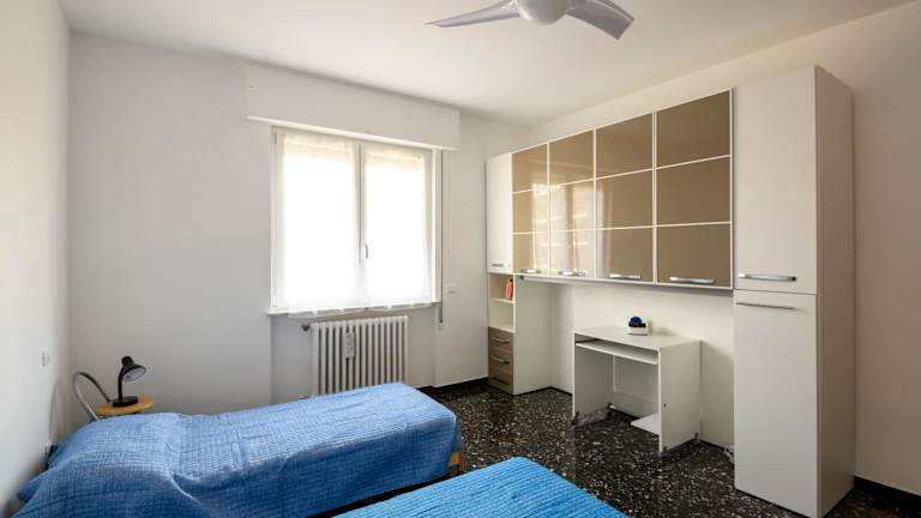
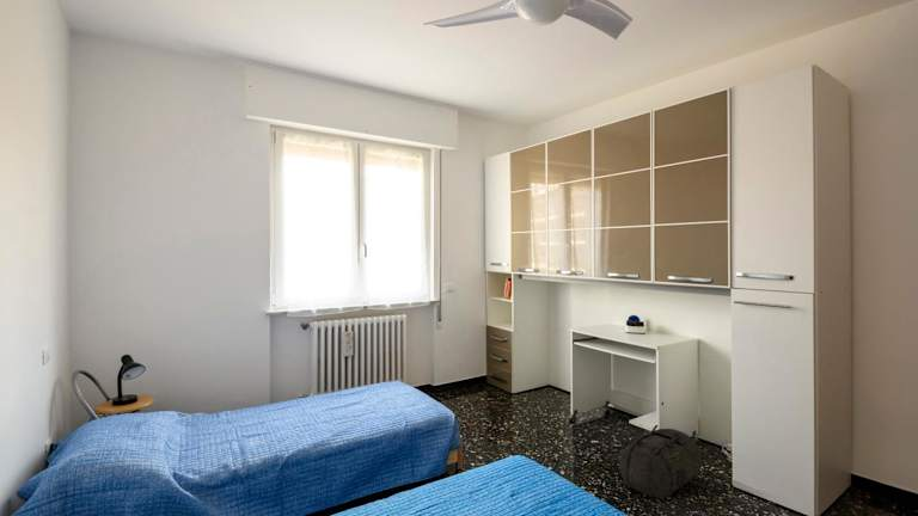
+ backpack (659, 456)
